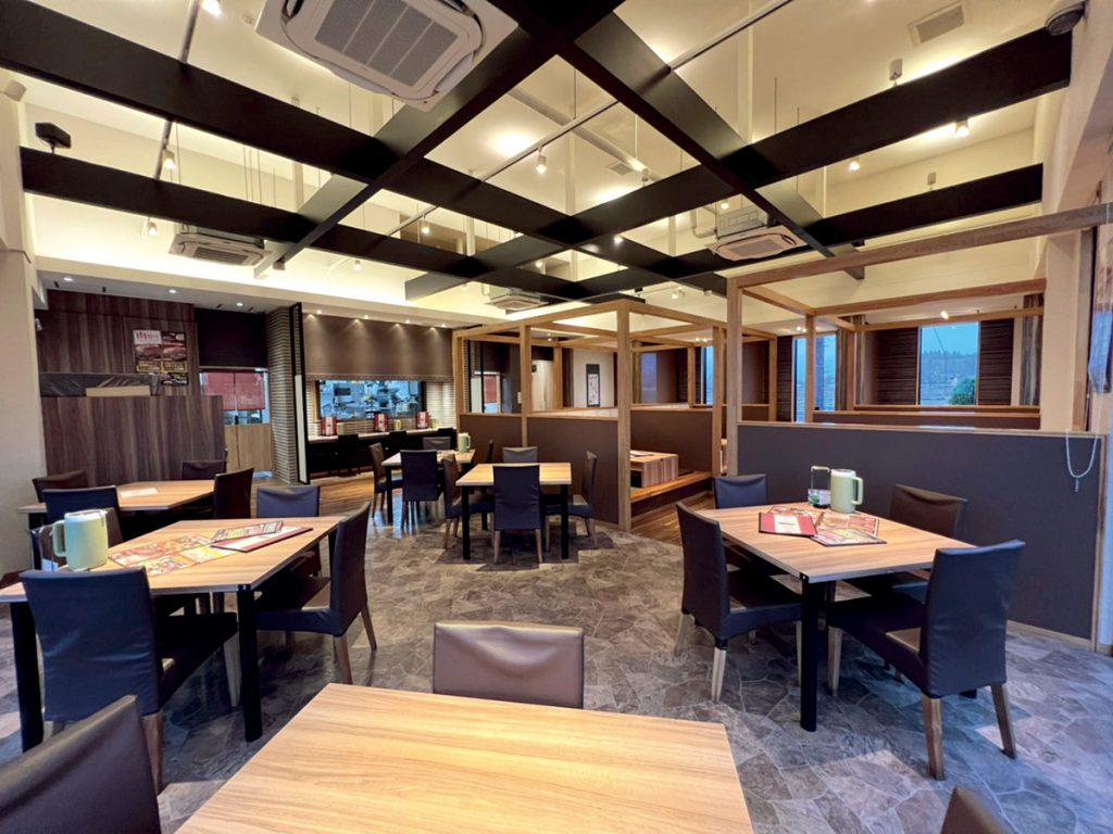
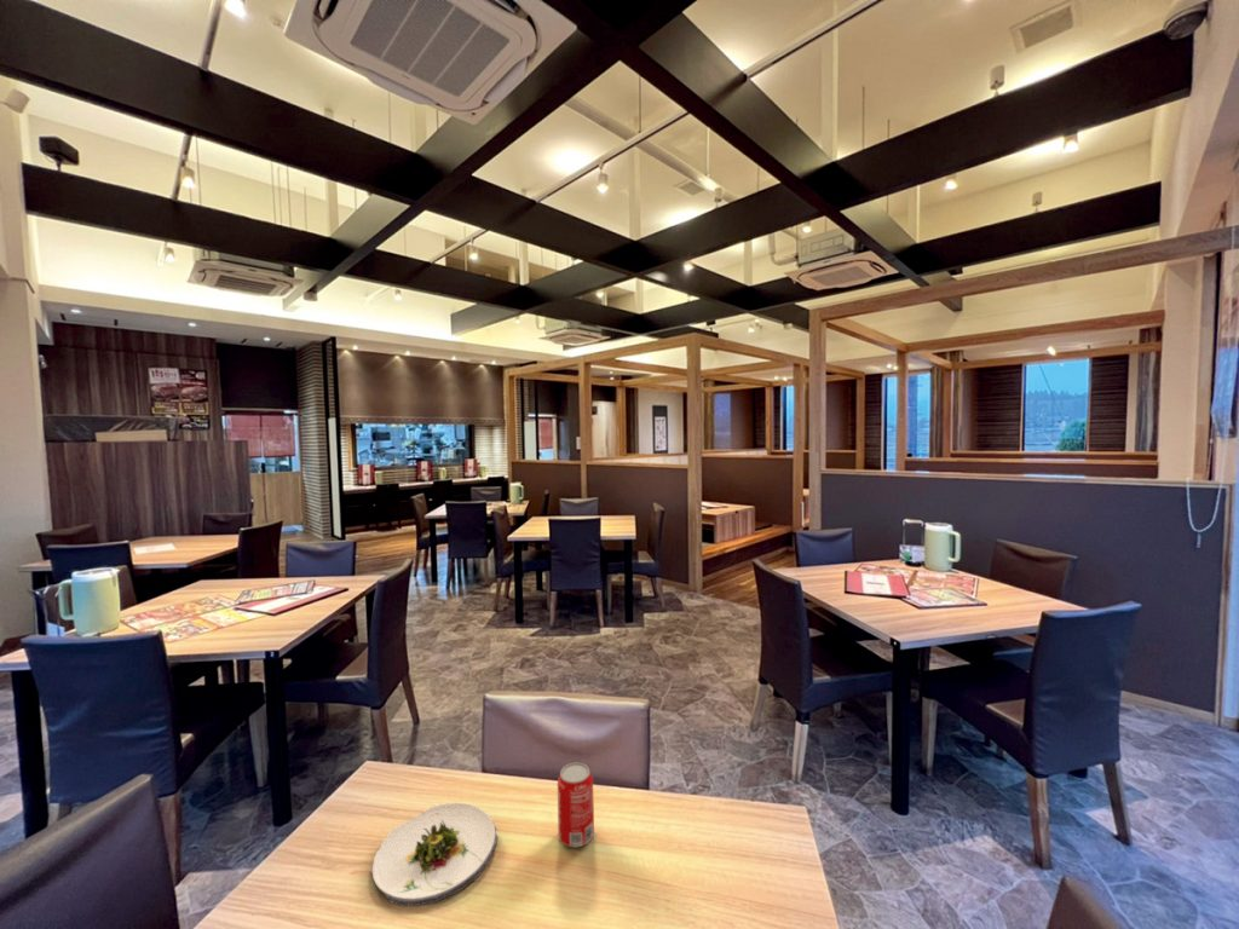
+ beverage can (575, 803)
+ salad plate (437, 842)
